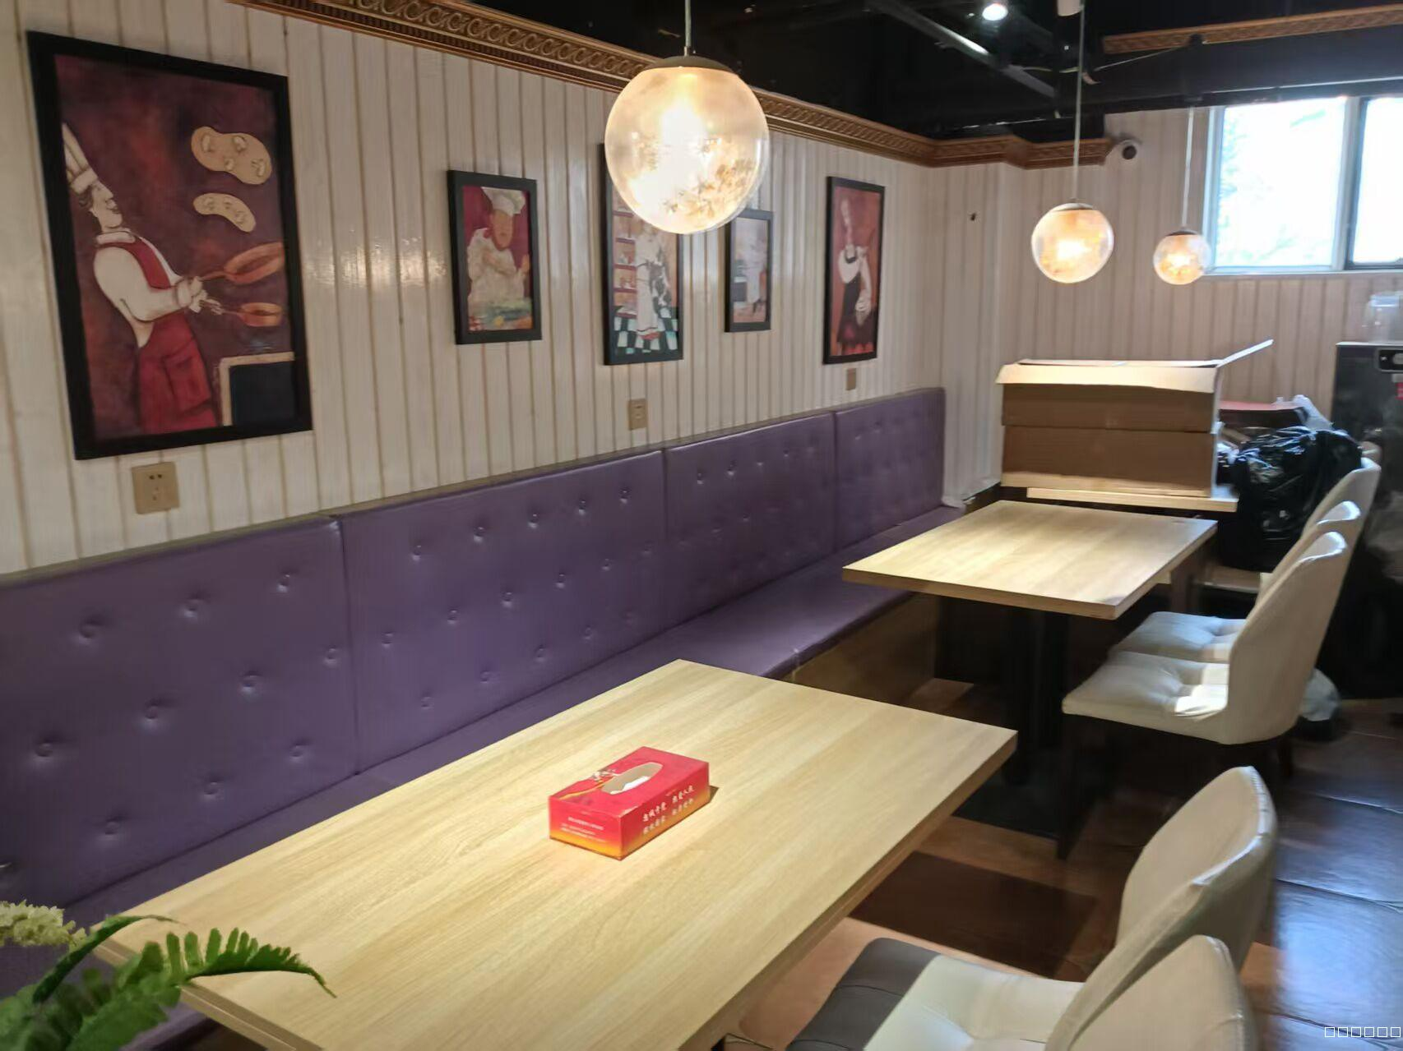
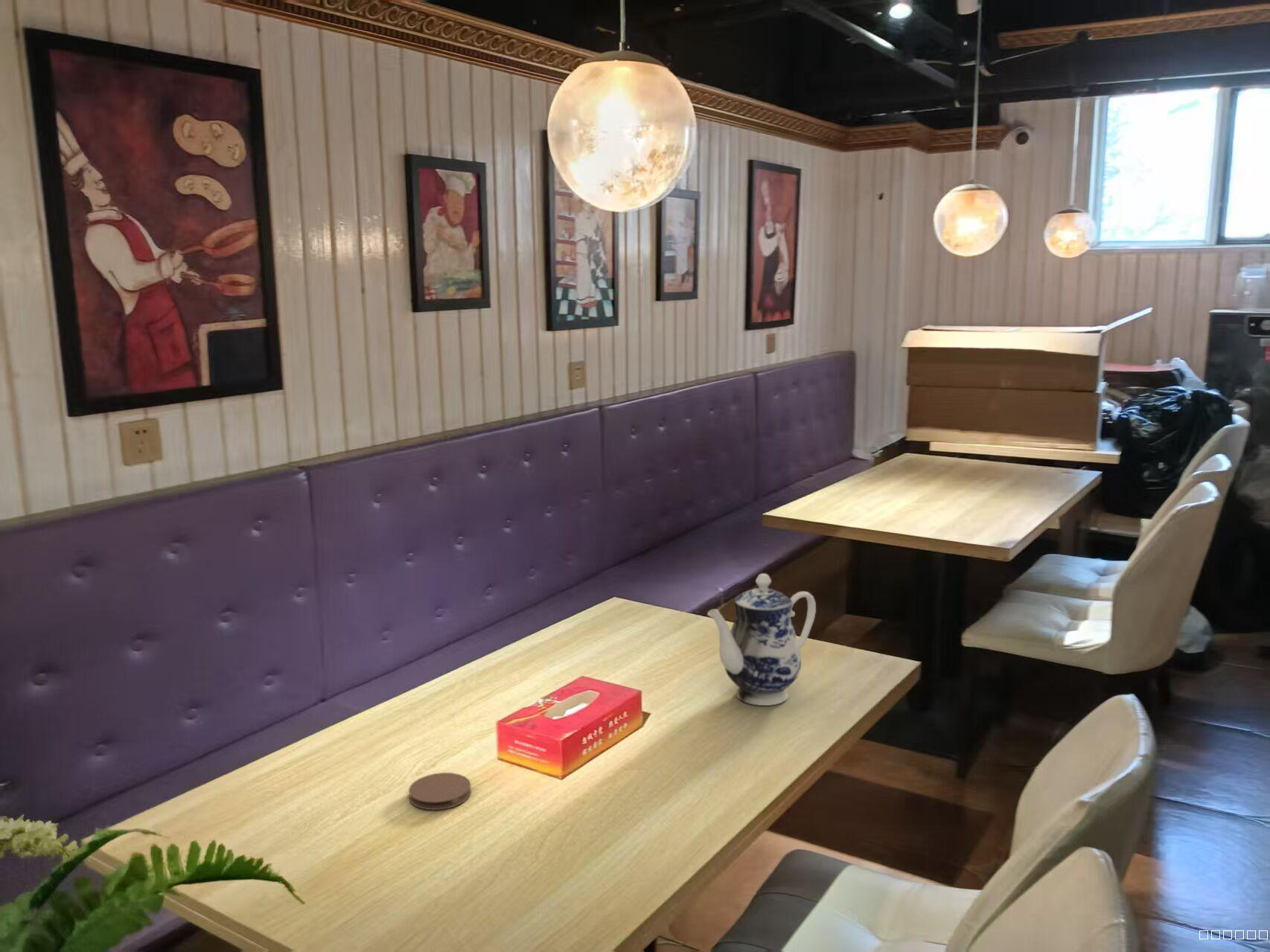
+ coaster (440, 790)
+ teapot (762, 635)
